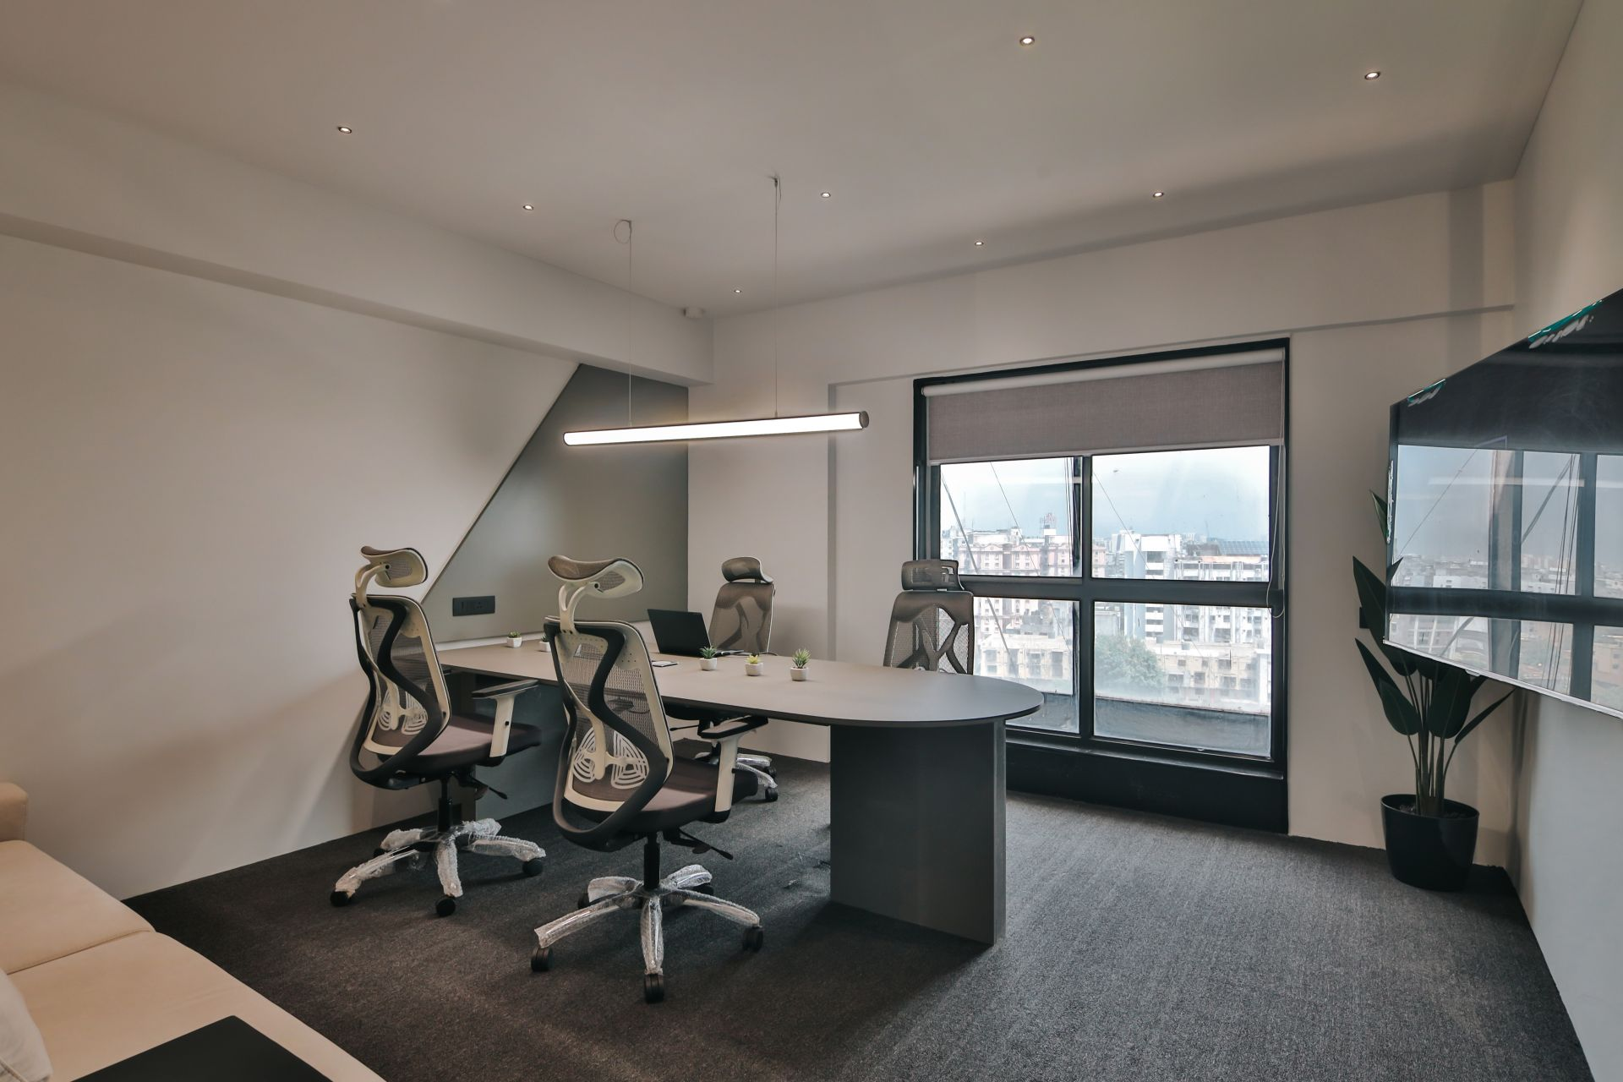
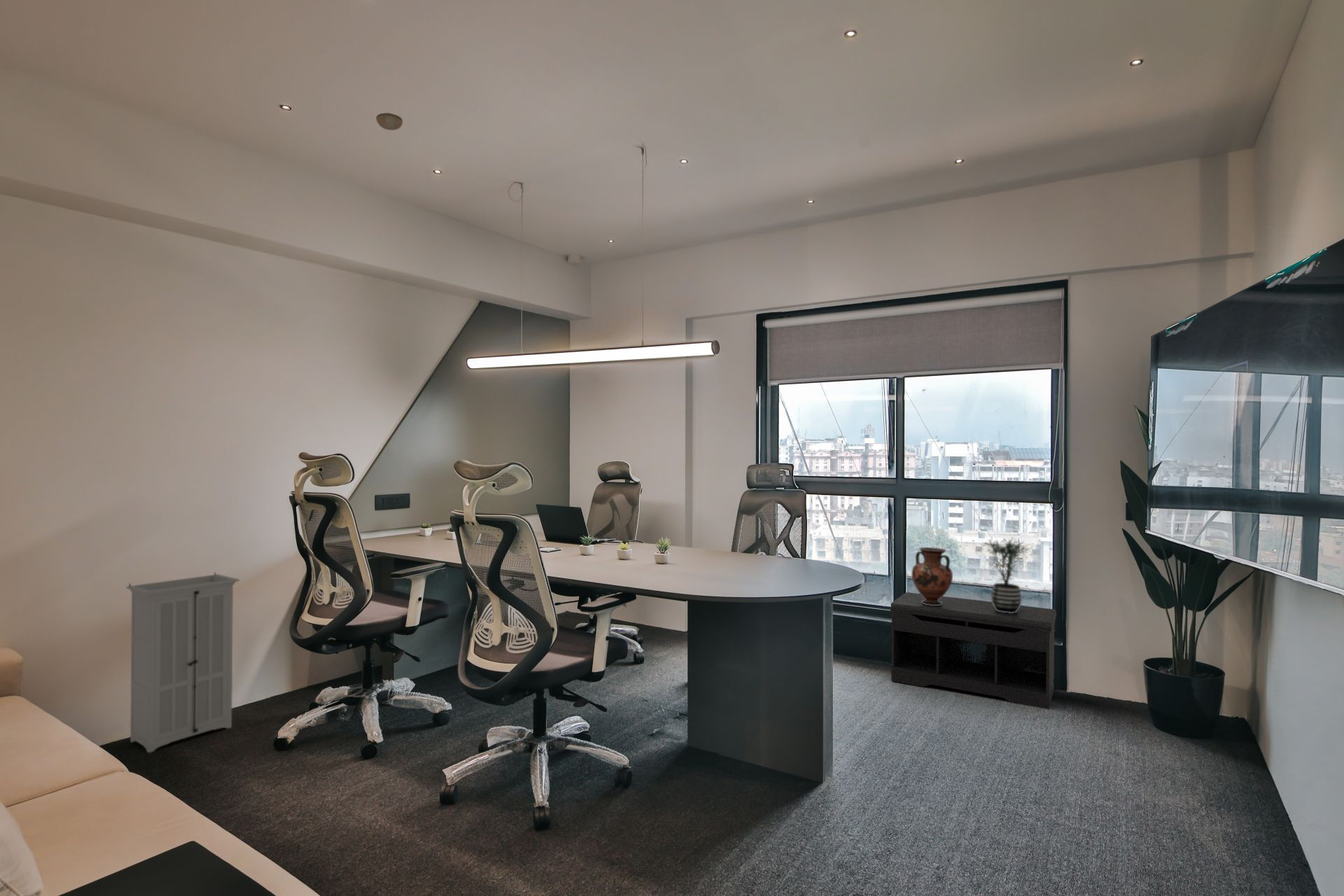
+ smoke detector (389, 121)
+ vase (932, 575)
+ storage cabinet (183, 657)
+ bench (969, 645)
+ potted plant (1007, 573)
